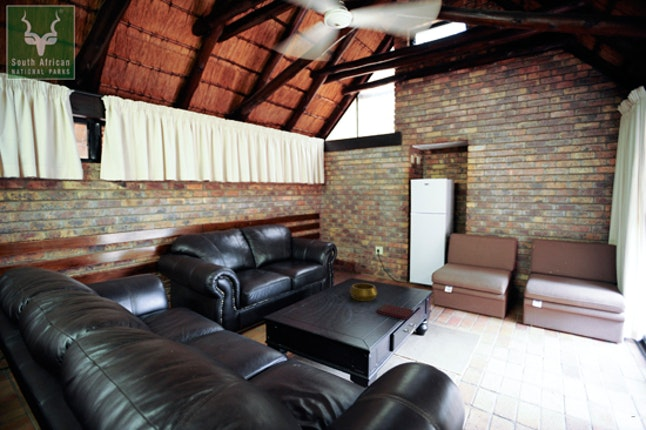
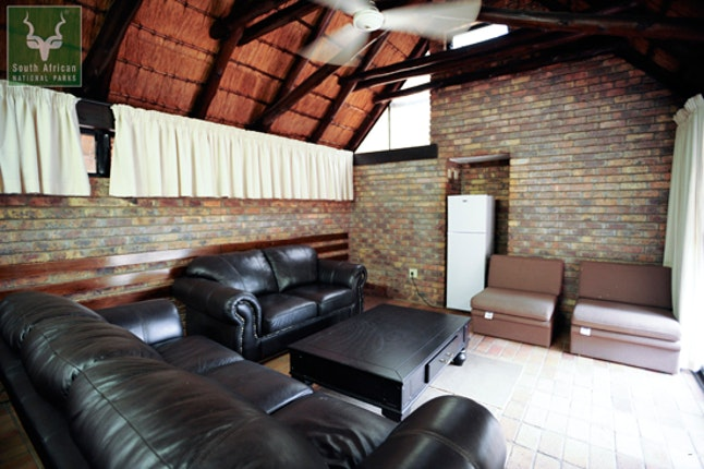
- book (395, 311)
- decorative bowl (363, 291)
